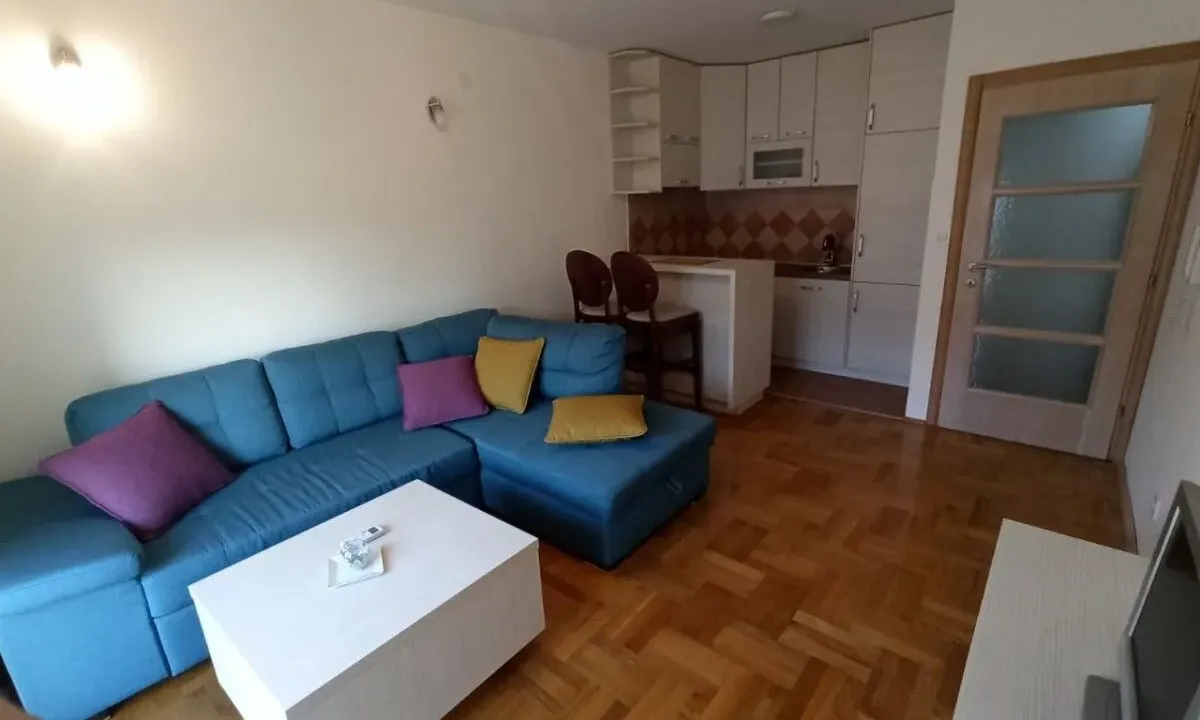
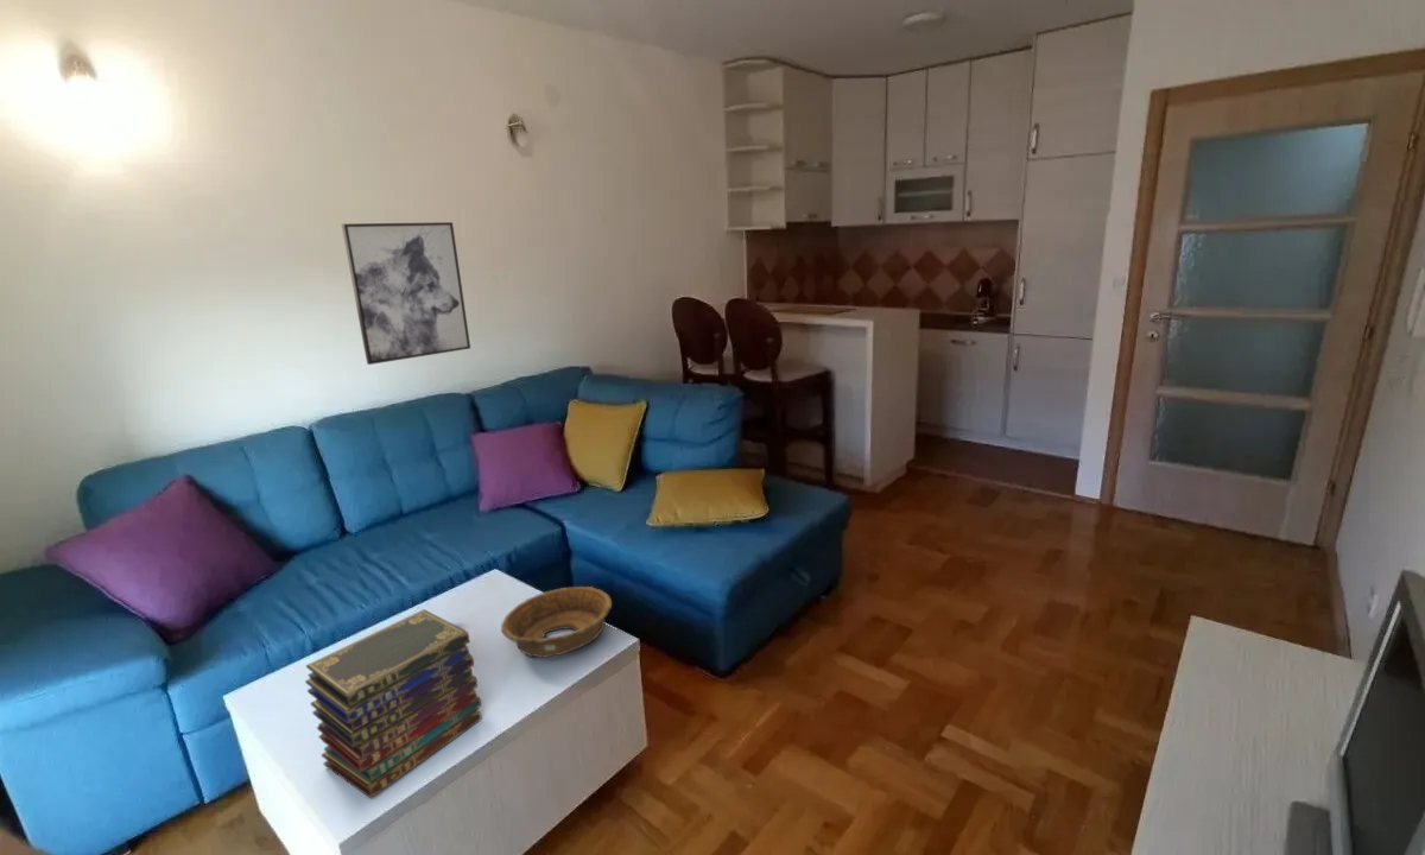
+ decorative bowl (558, 623)
+ wall art (411, 291)
+ book stack (398, 695)
